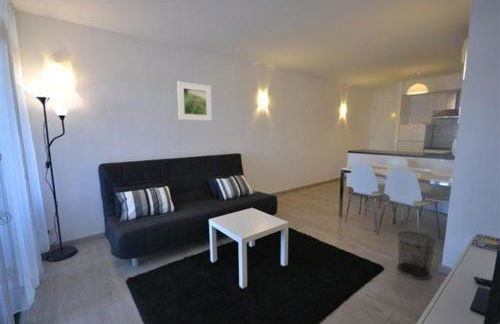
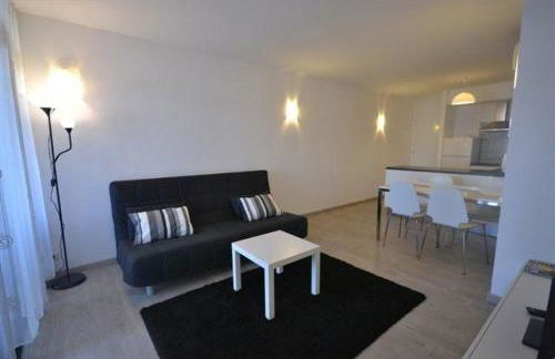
- waste bin (414, 254)
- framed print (195, 102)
